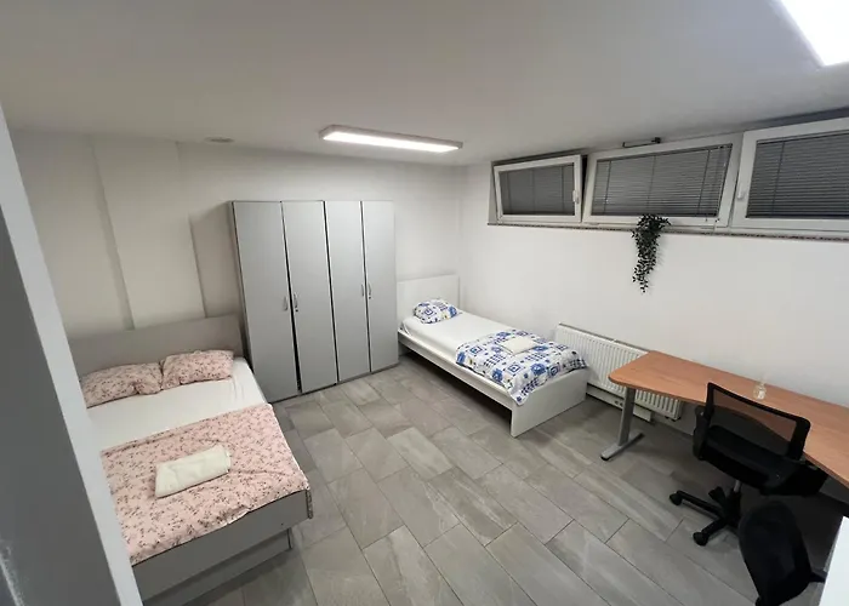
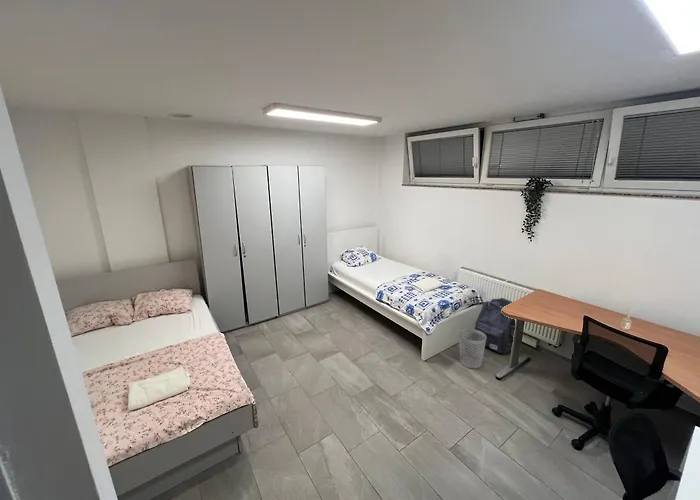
+ backpack (497, 322)
+ wastebasket (471, 349)
